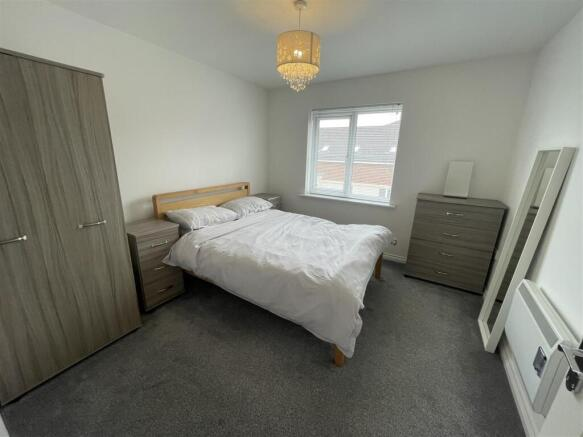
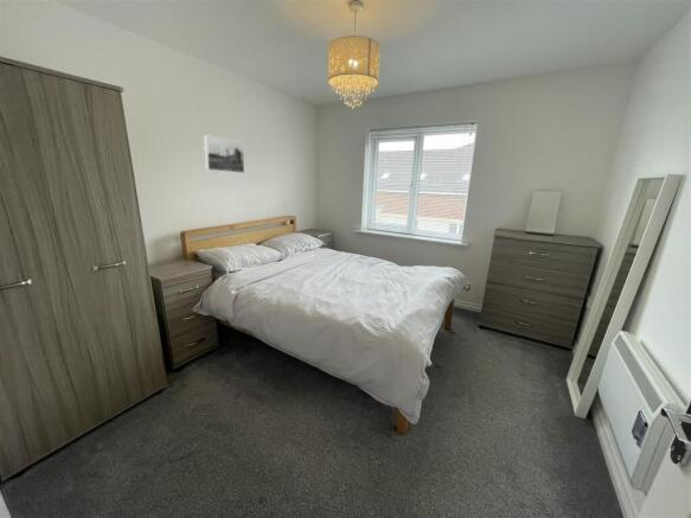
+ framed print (225, 155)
